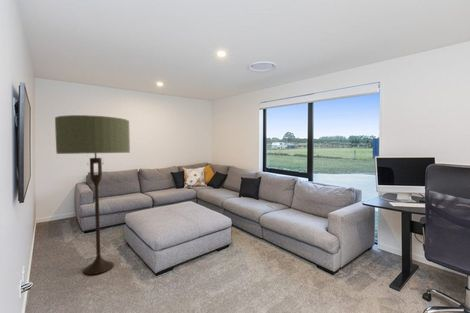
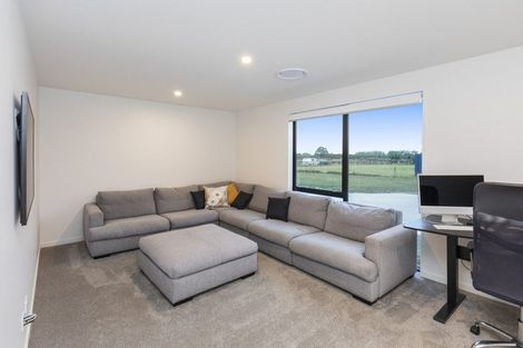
- floor lamp (96, 193)
